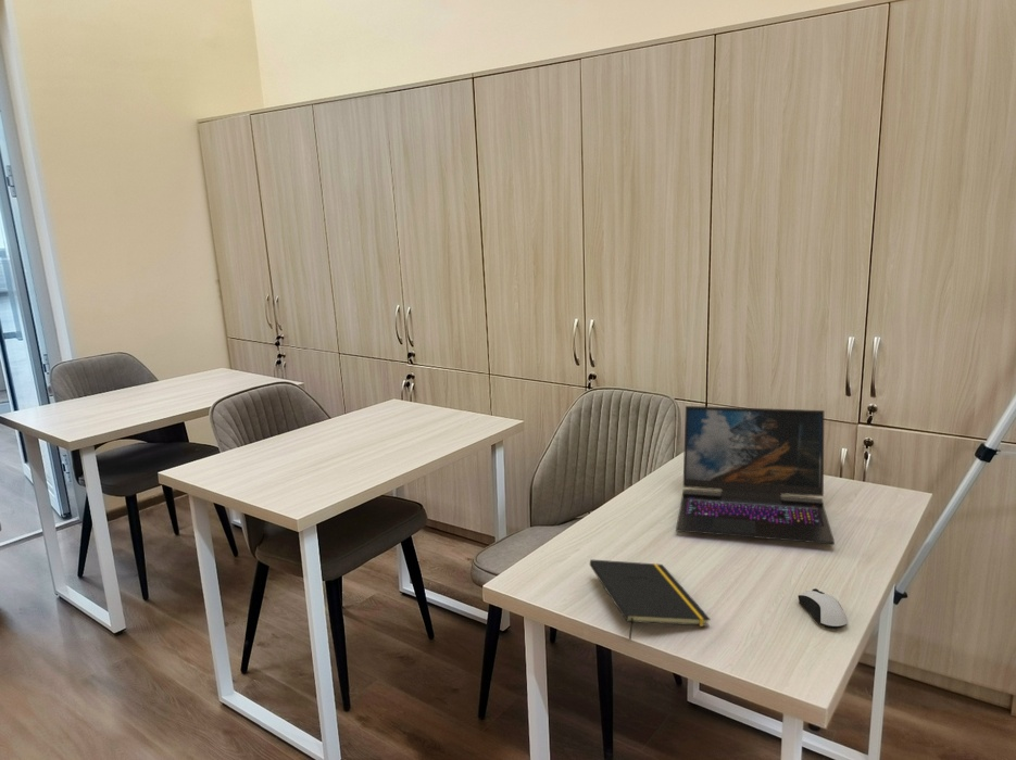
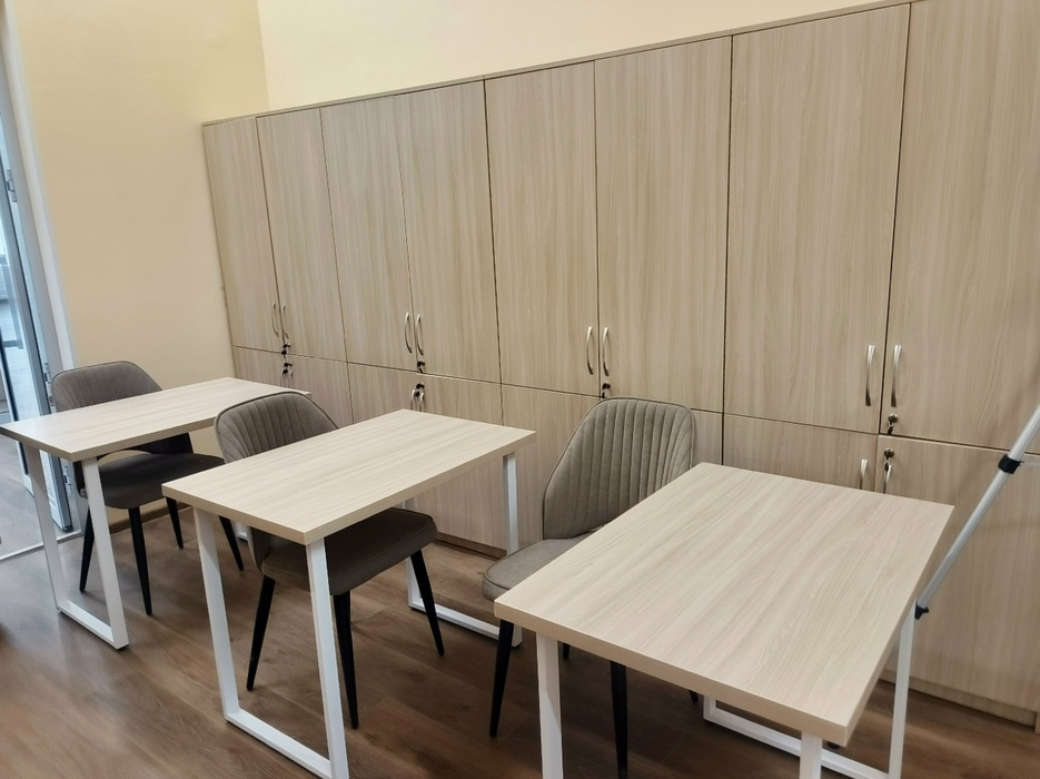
- computer mouse (824, 605)
- laptop (752, 470)
- notepad (645, 591)
